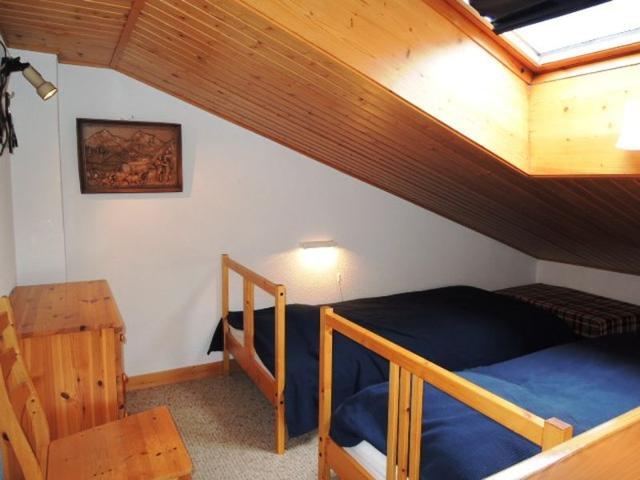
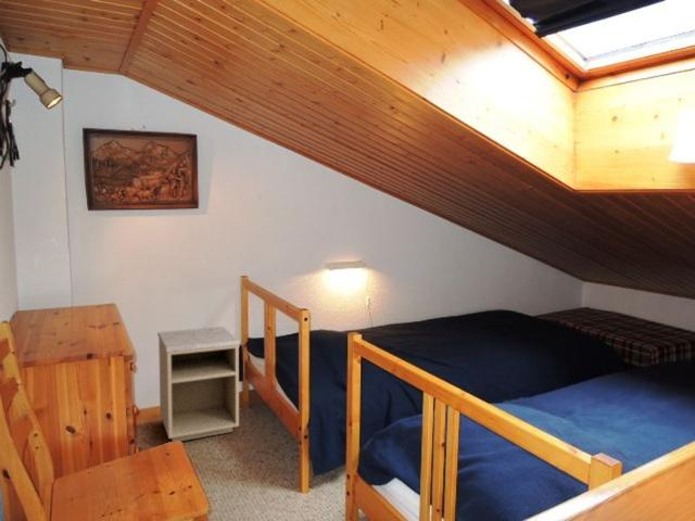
+ nightstand (198, 382)
